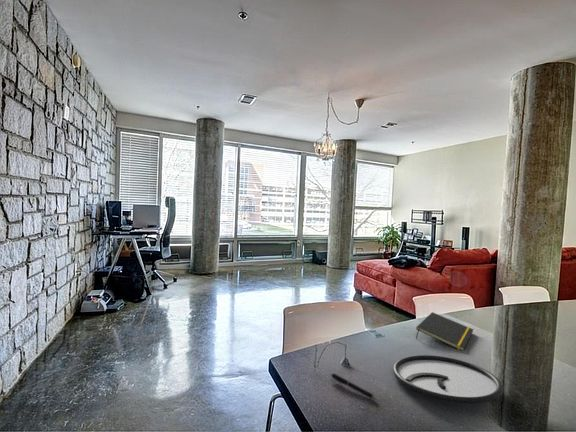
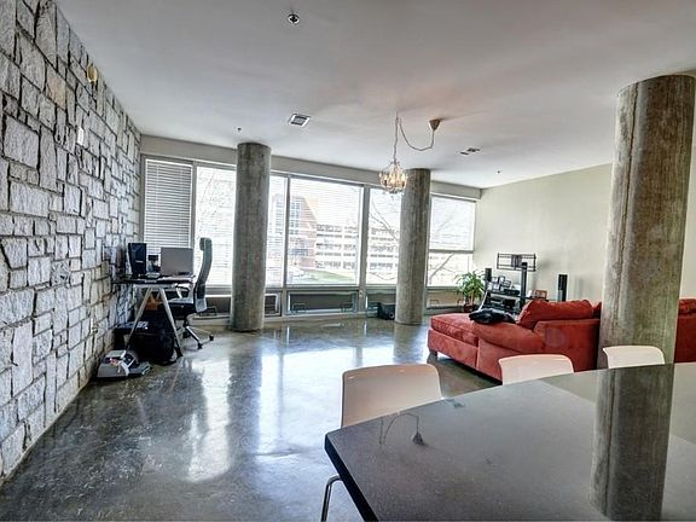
- notepad (445, 329)
- plate (443, 375)
- pen (353, 386)
